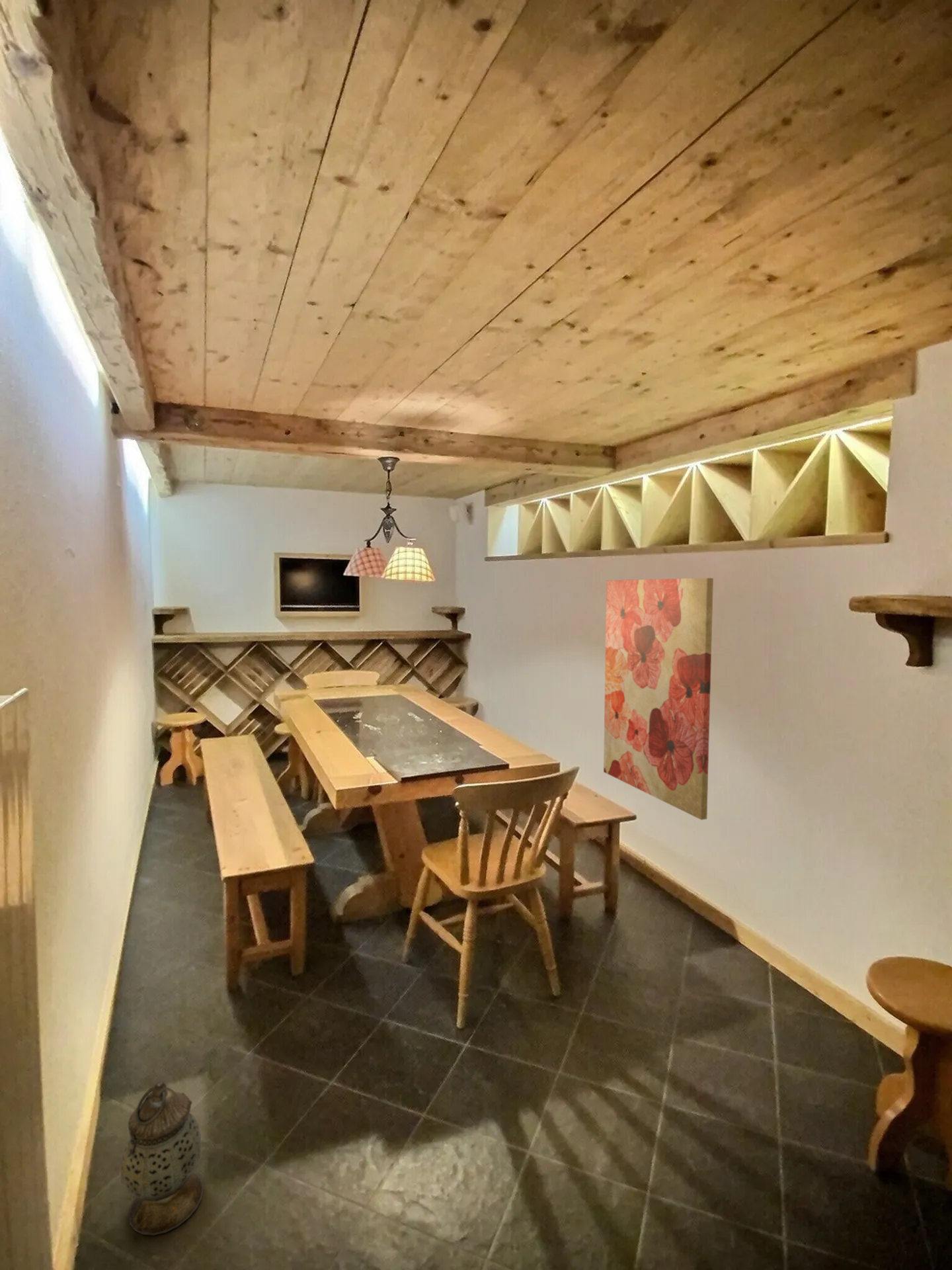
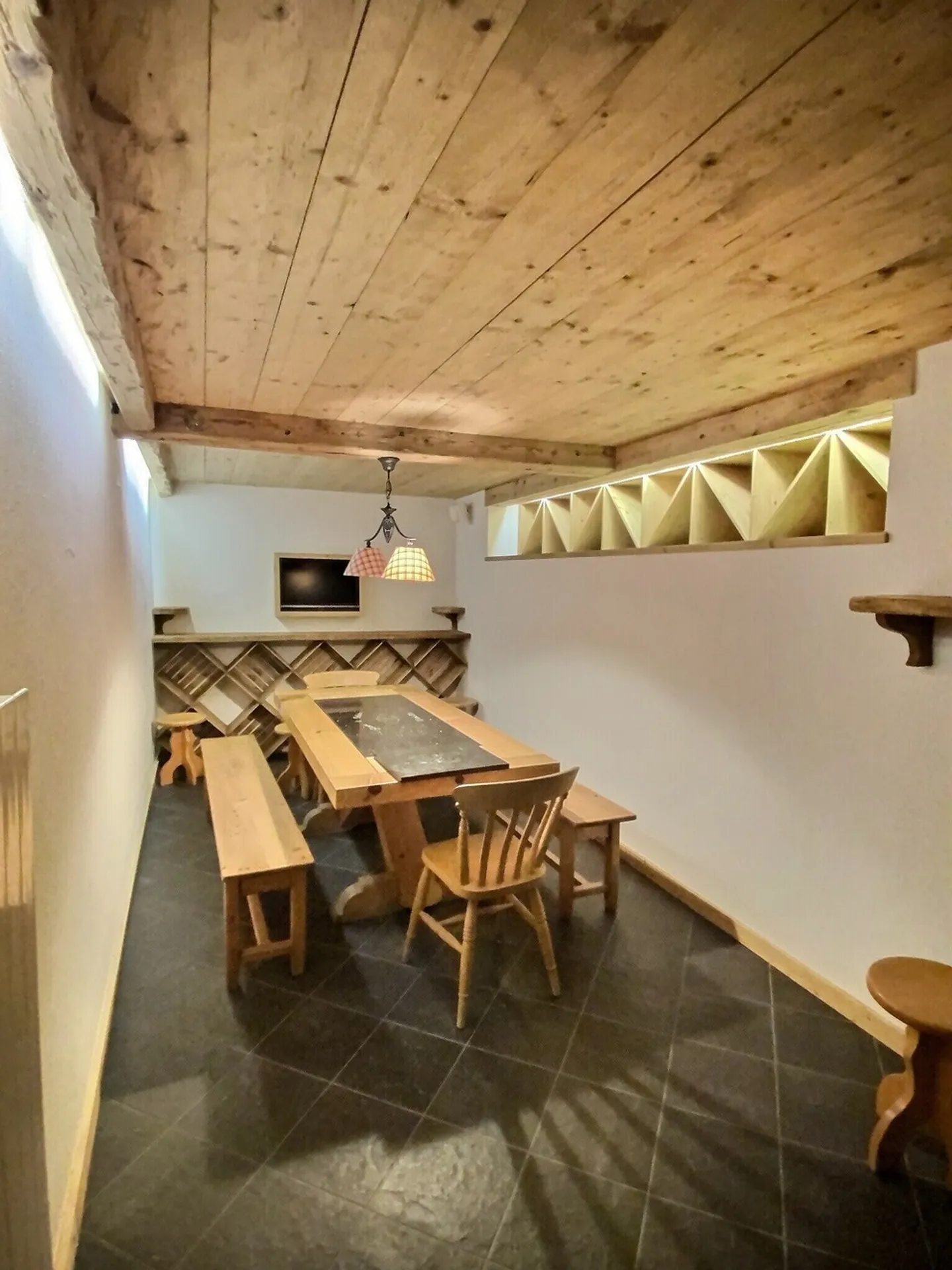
- wall art (651, 687)
- lantern (162, 1144)
